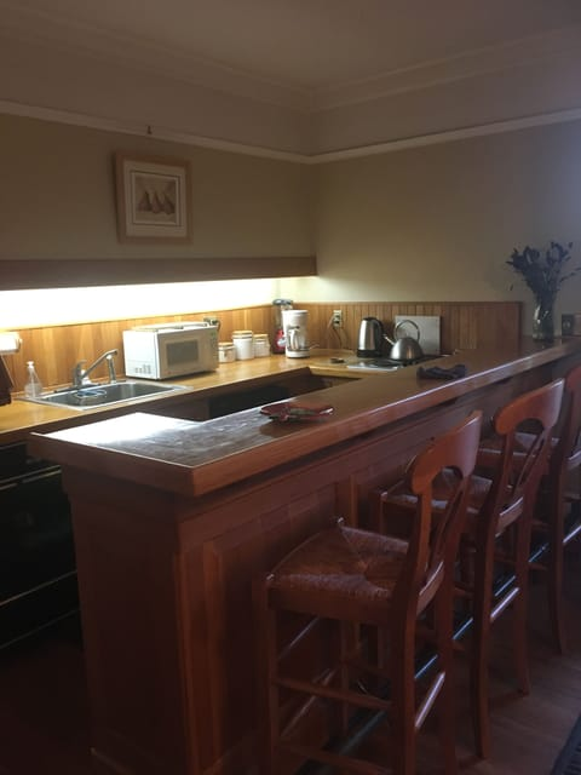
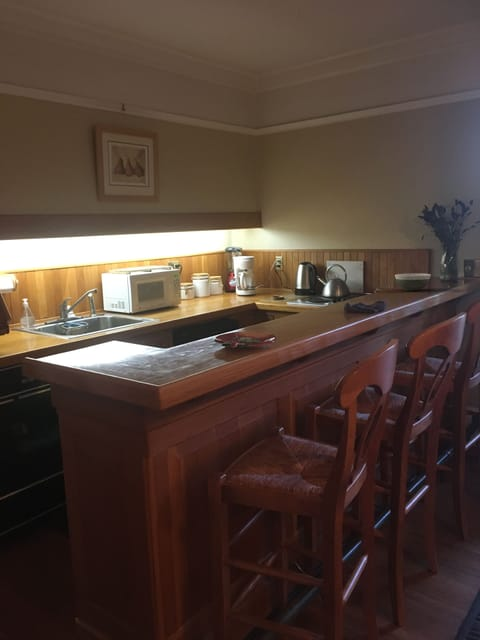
+ bowl (412, 282)
